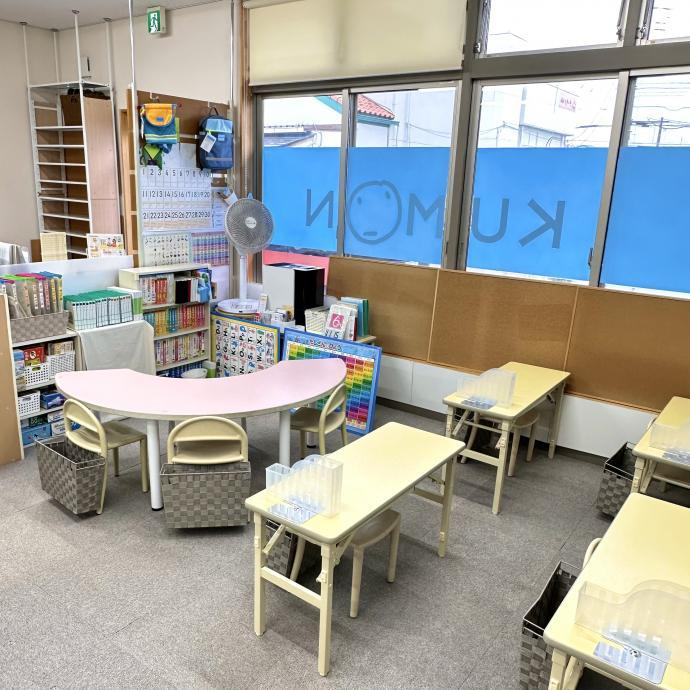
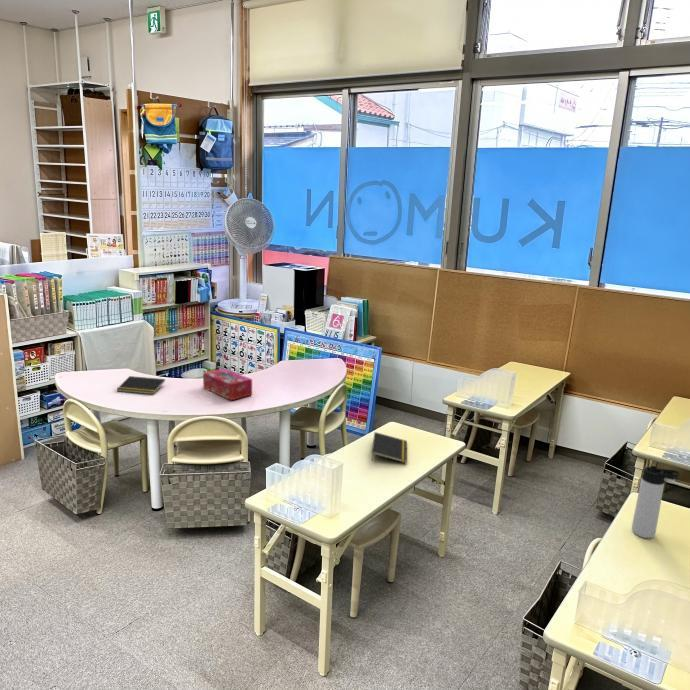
+ notepad (141, 384)
+ tissue box (227, 383)
+ thermos bottle (654, 502)
+ notepad (389, 446)
